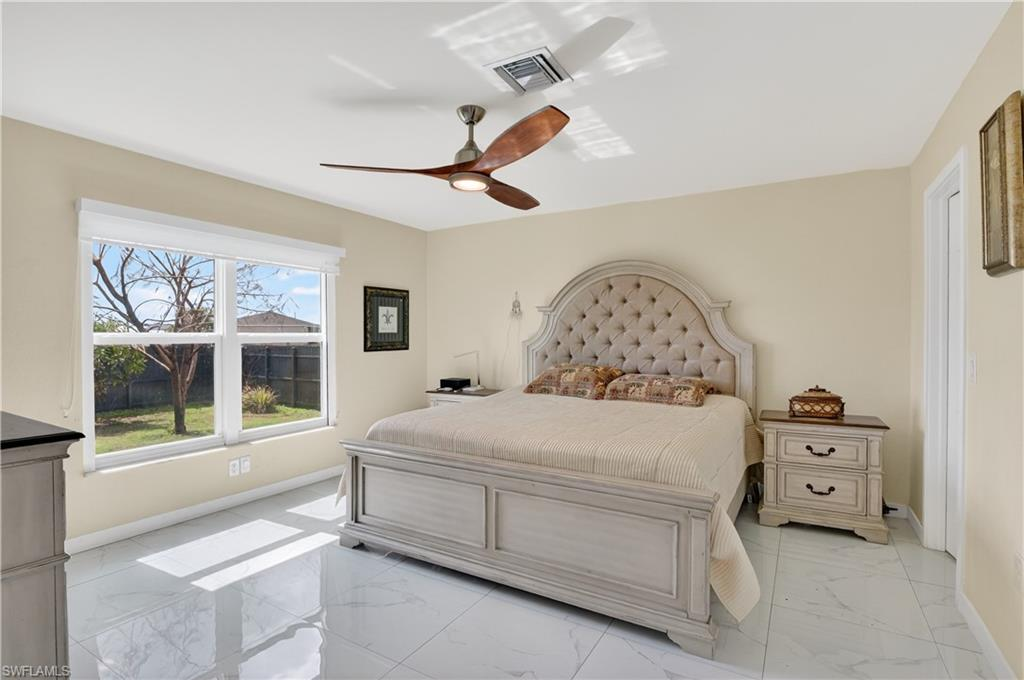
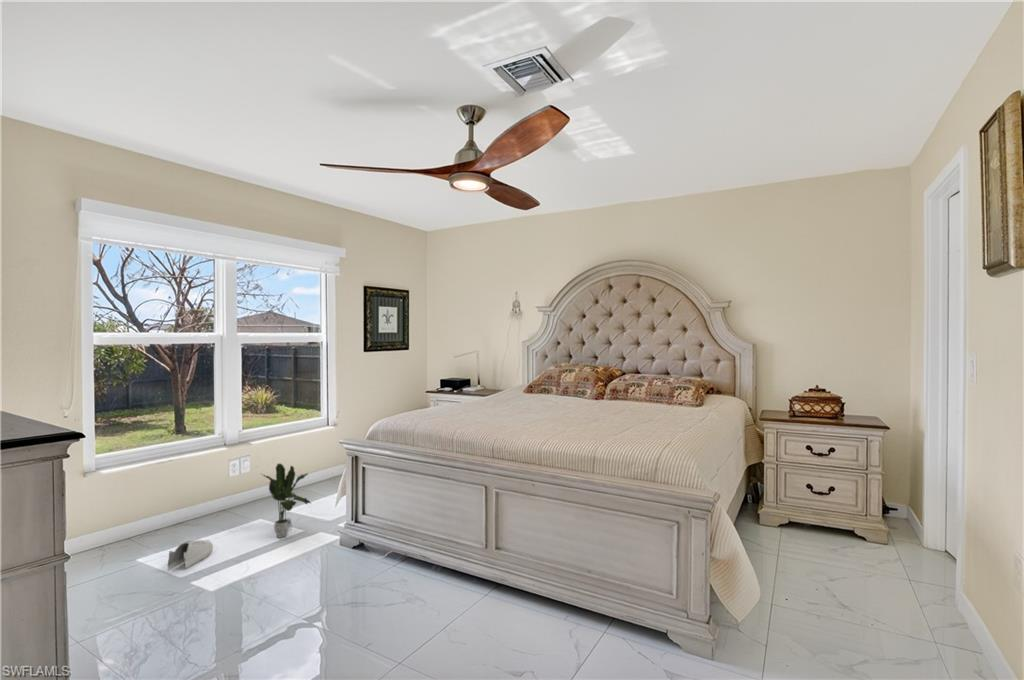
+ potted plant (286, 500)
+ shoe (192, 549)
